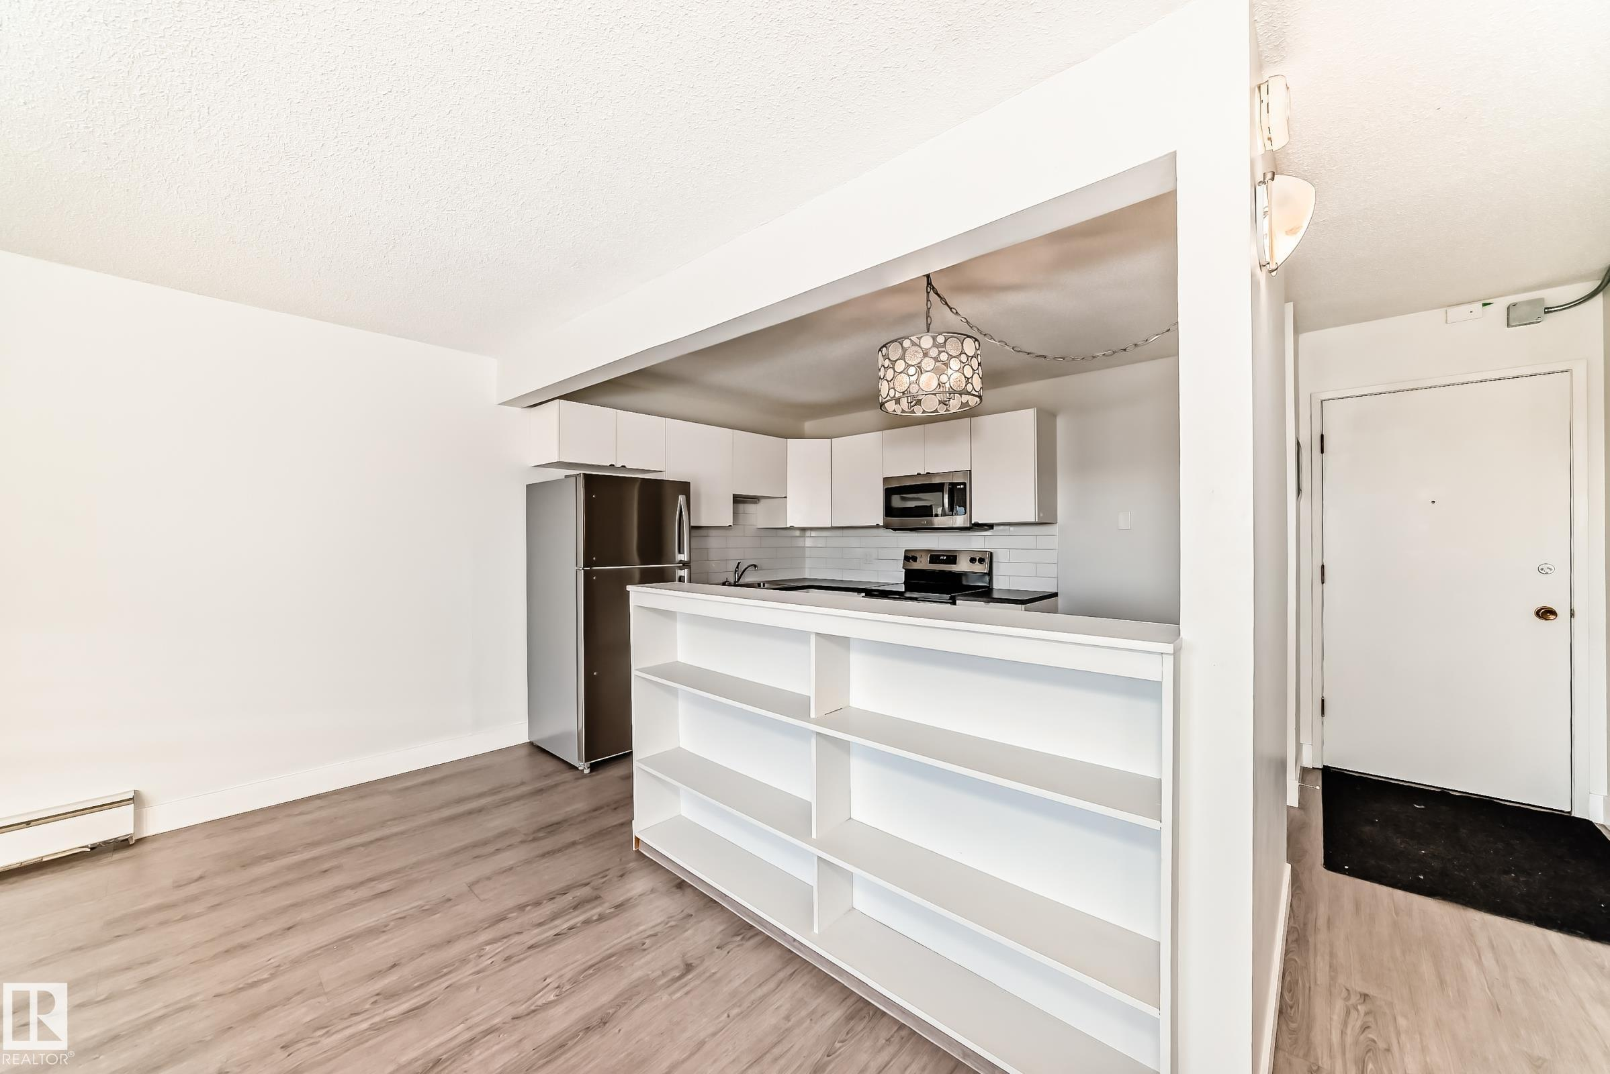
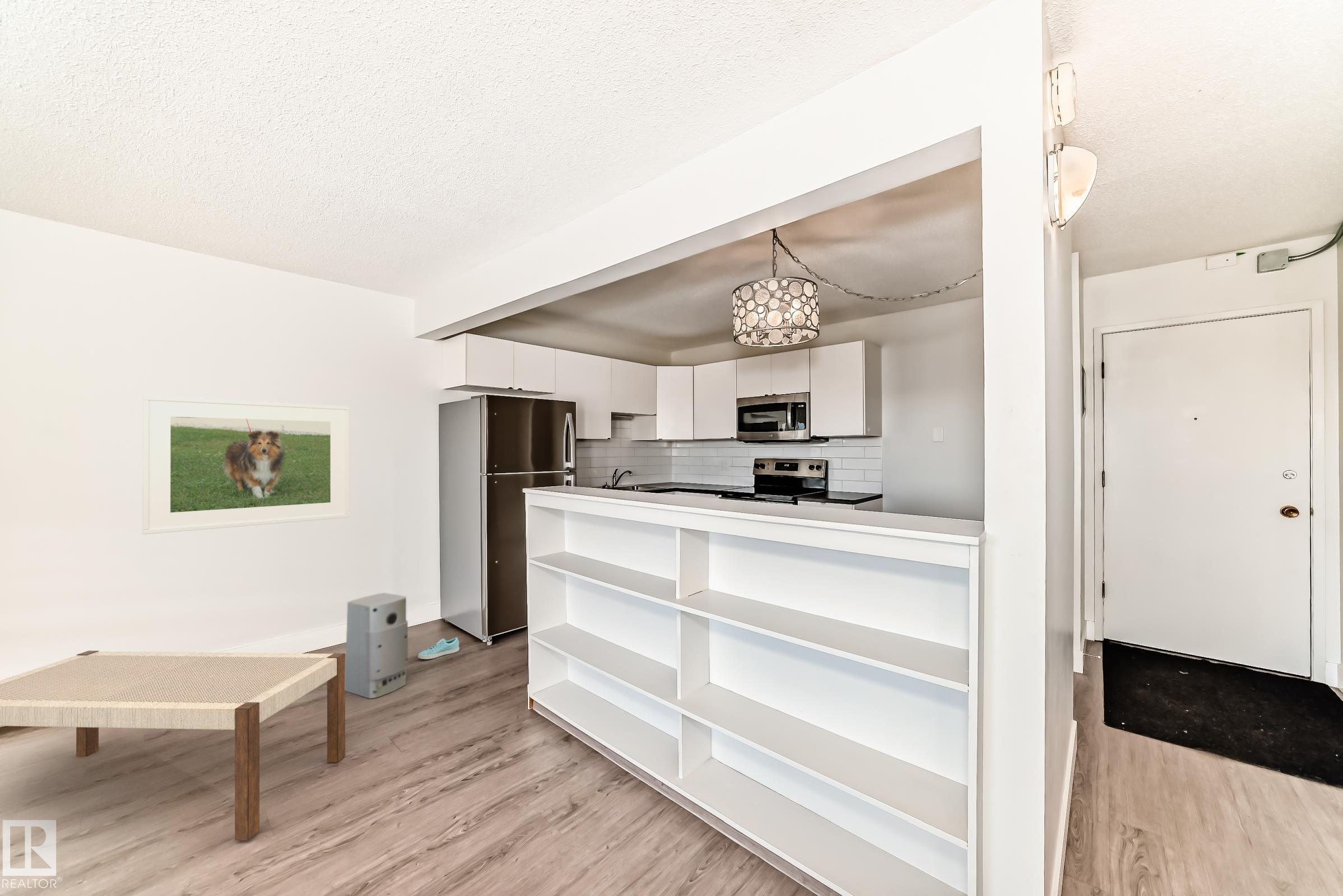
+ sneaker (439, 646)
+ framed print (257, 463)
+ bench (157, 728)
+ air purifier (377, 643)
